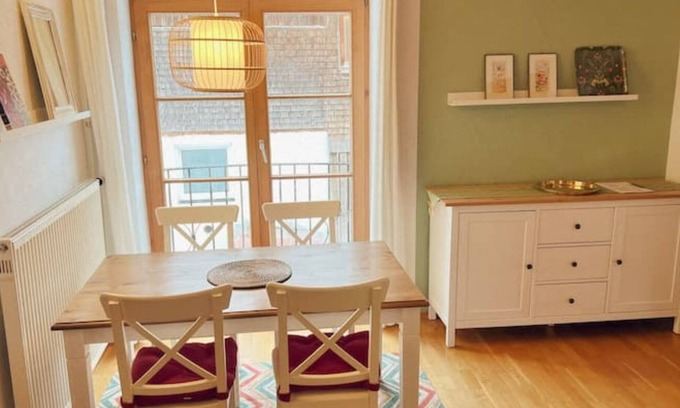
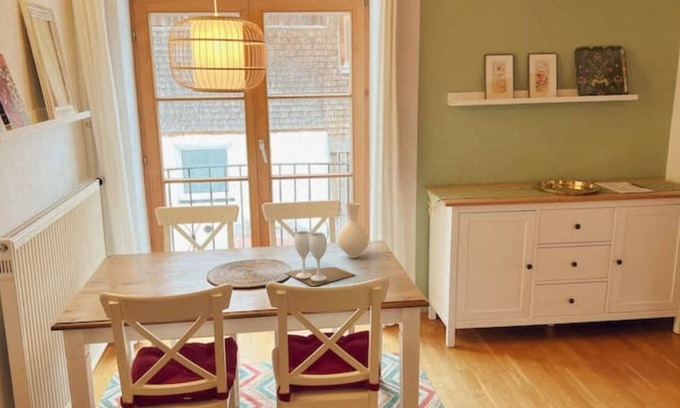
+ wineglass (318, 252)
+ vase (353, 230)
